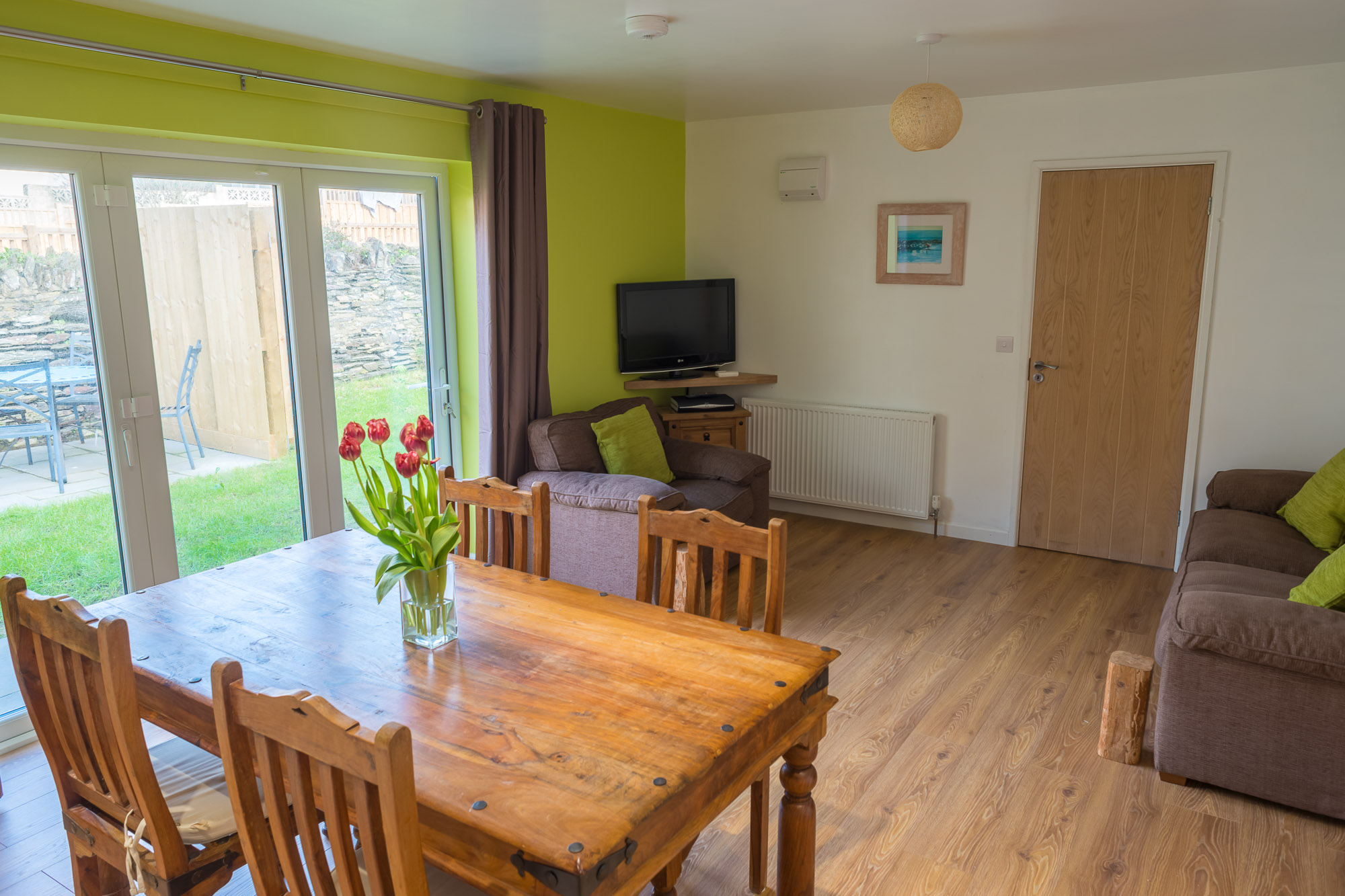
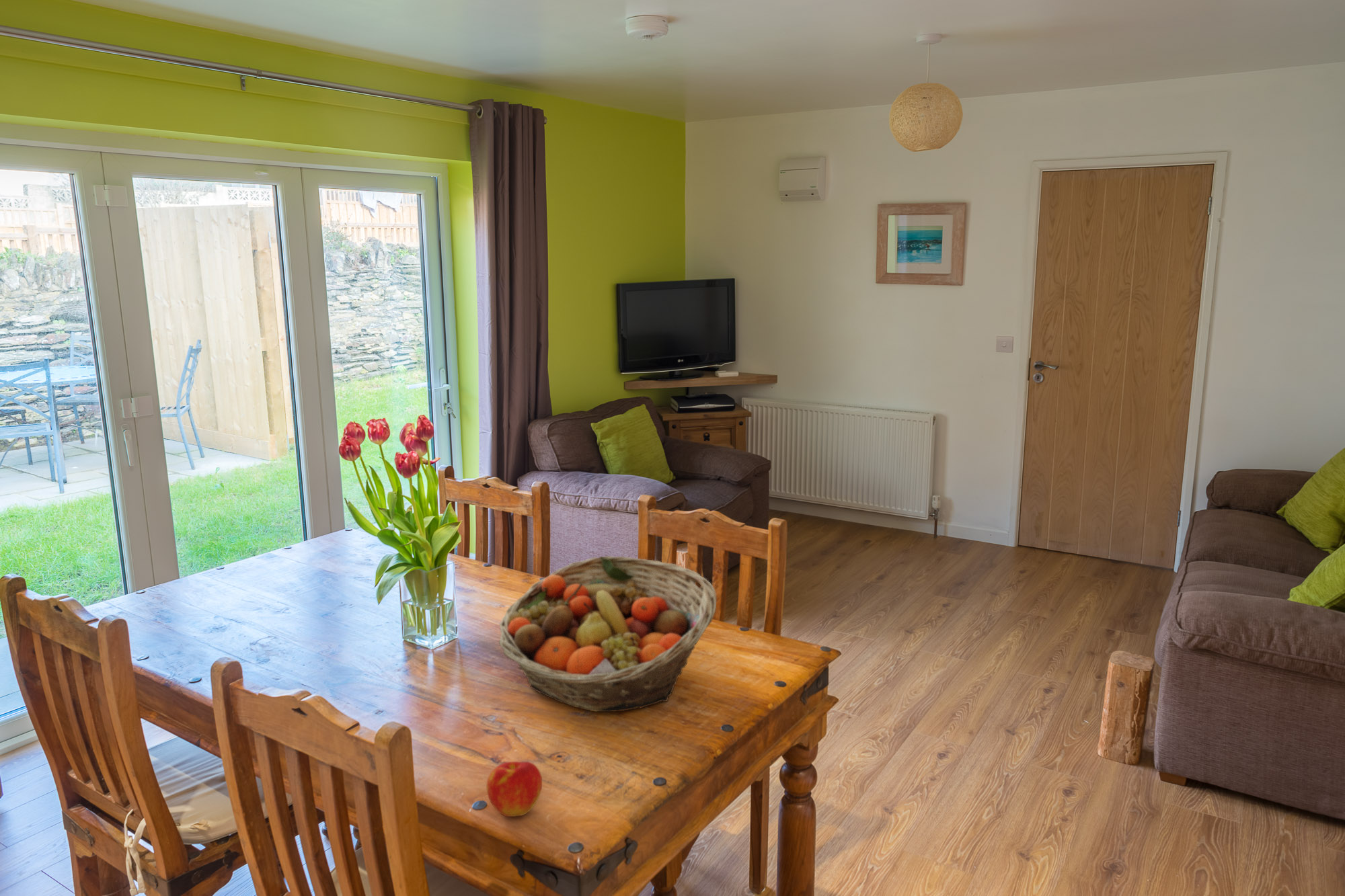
+ apple (514, 787)
+ fruit basket (607, 629)
